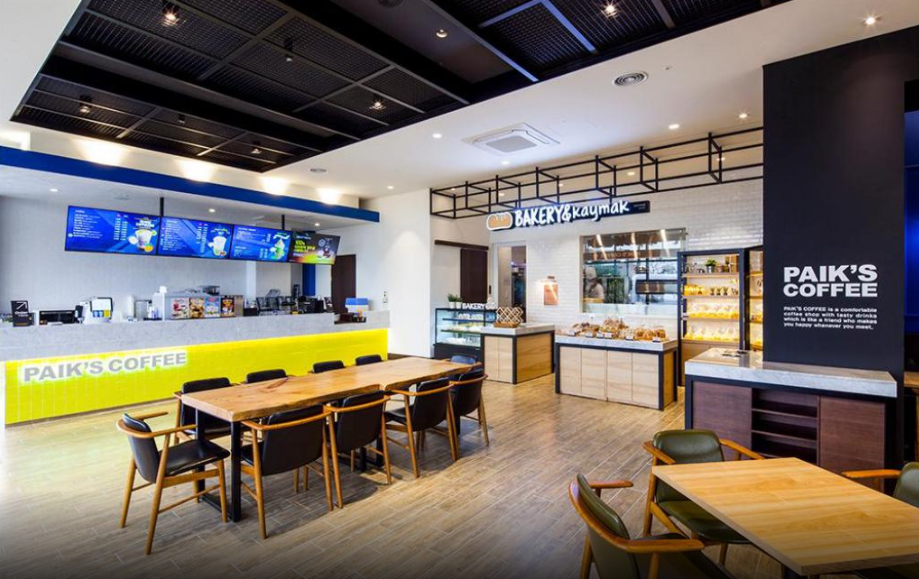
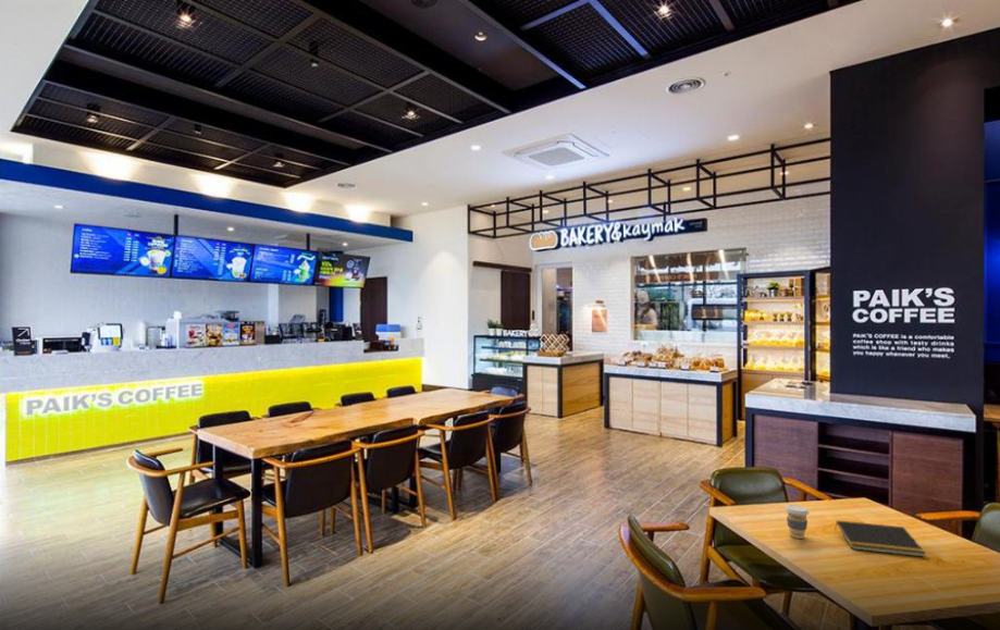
+ notepad (878, 538)
+ coffee cup (797, 521)
